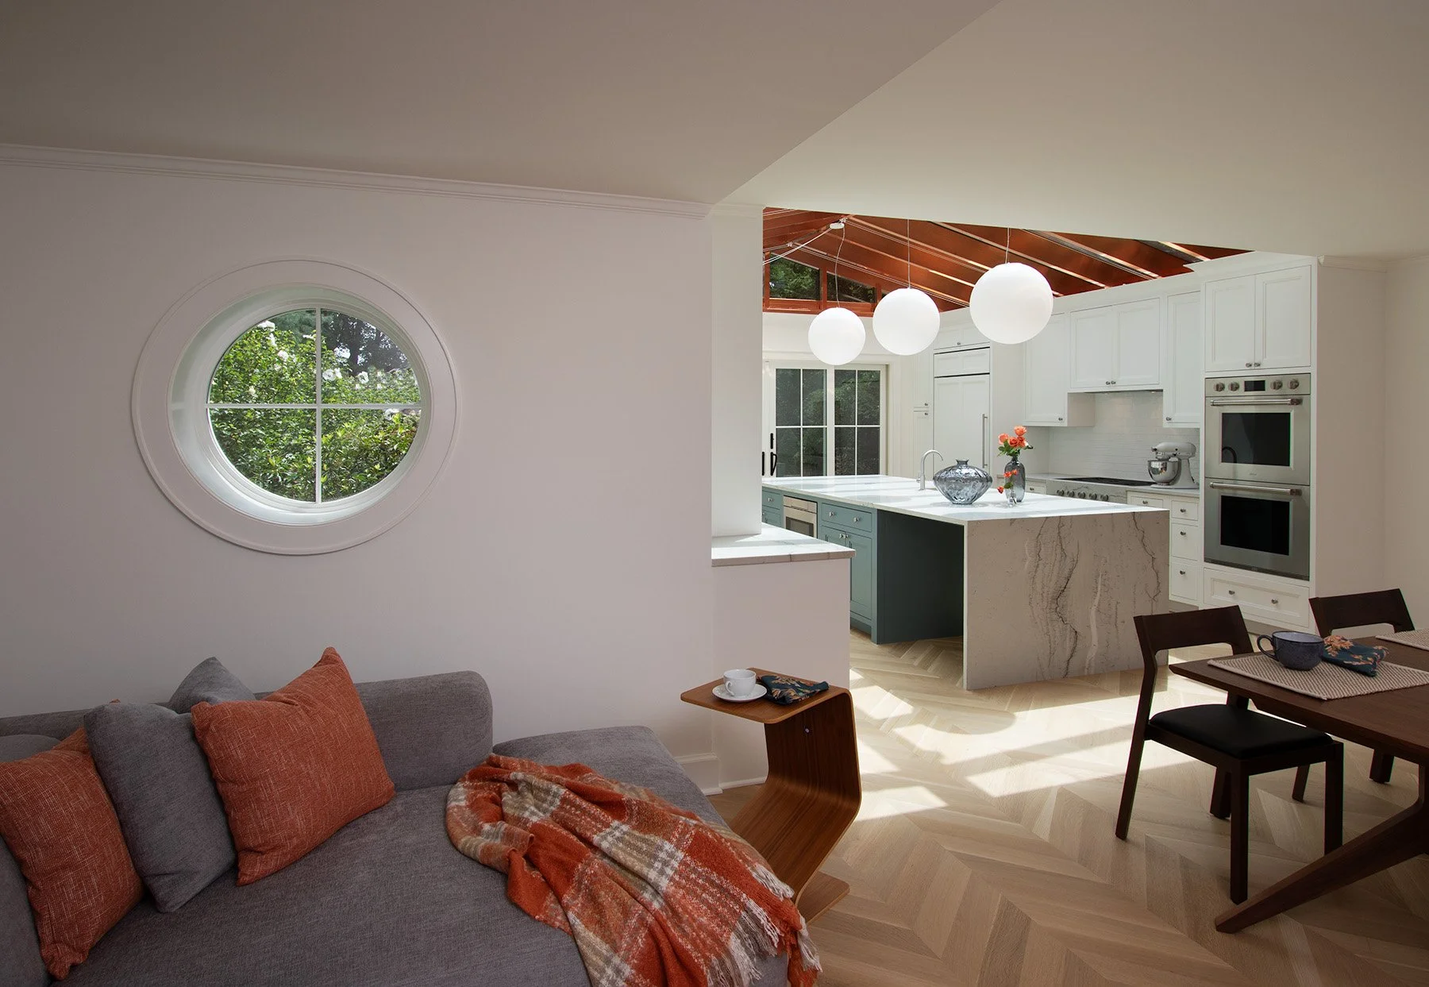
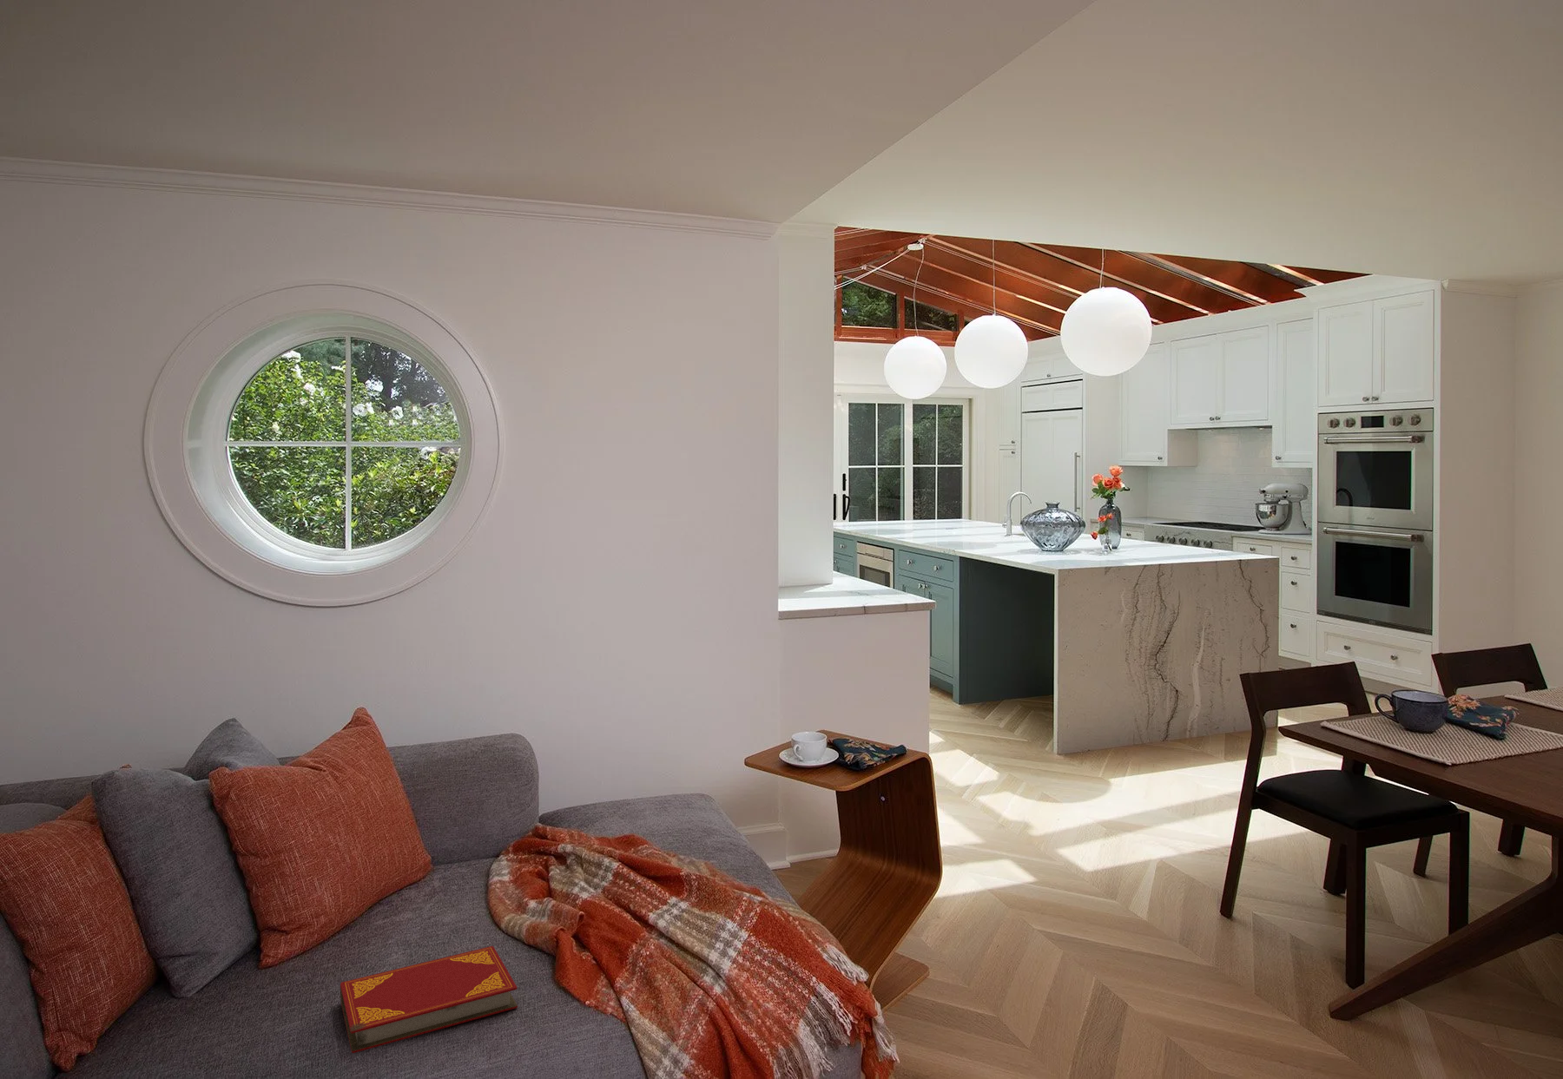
+ hardback book (428, 994)
